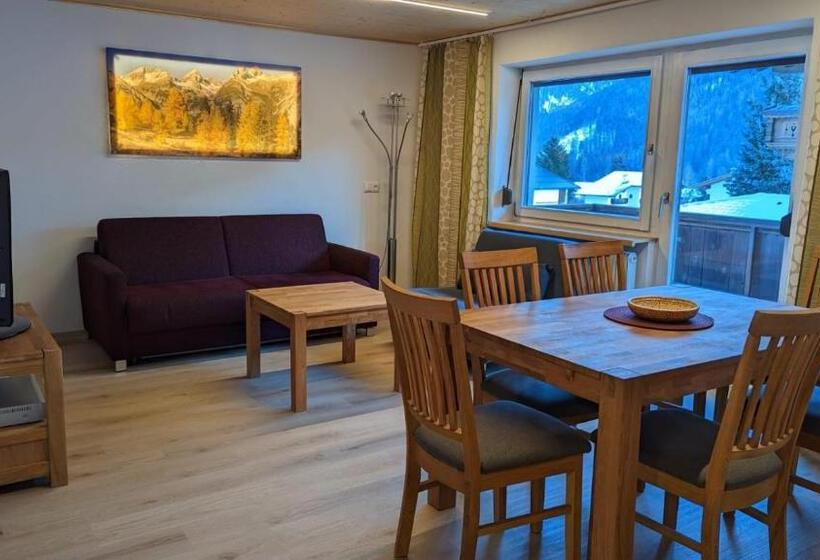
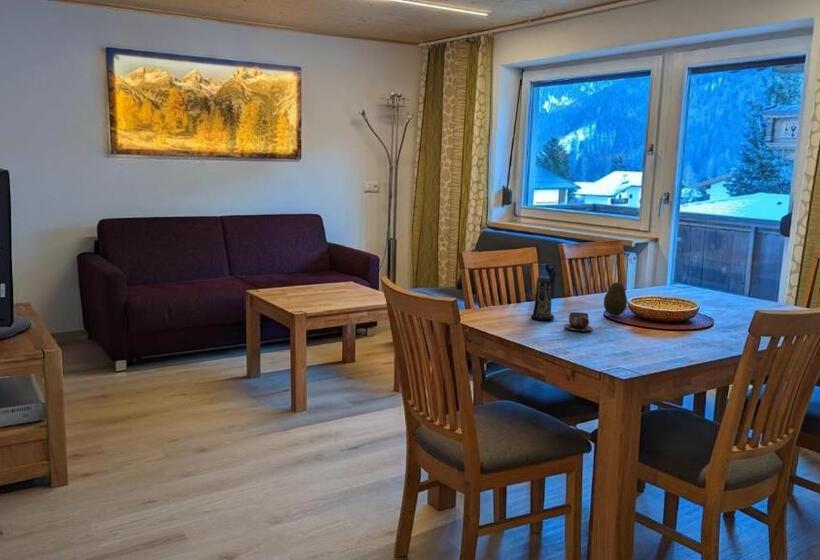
+ candle (543, 297)
+ fruit (615, 298)
+ cup (579, 321)
